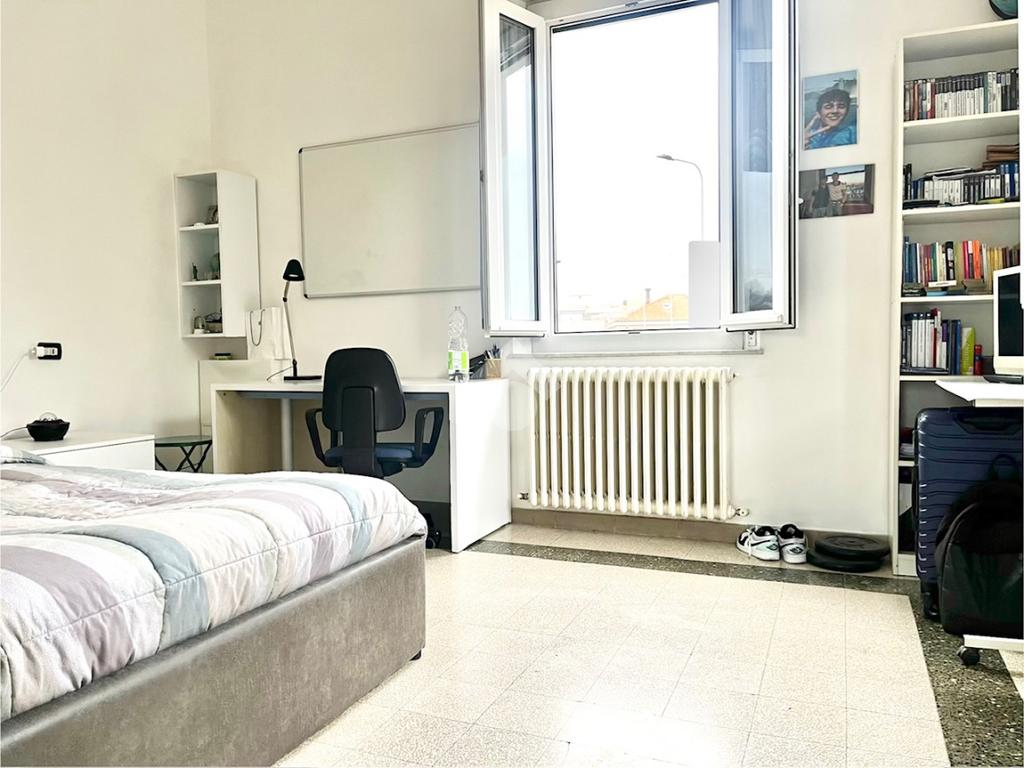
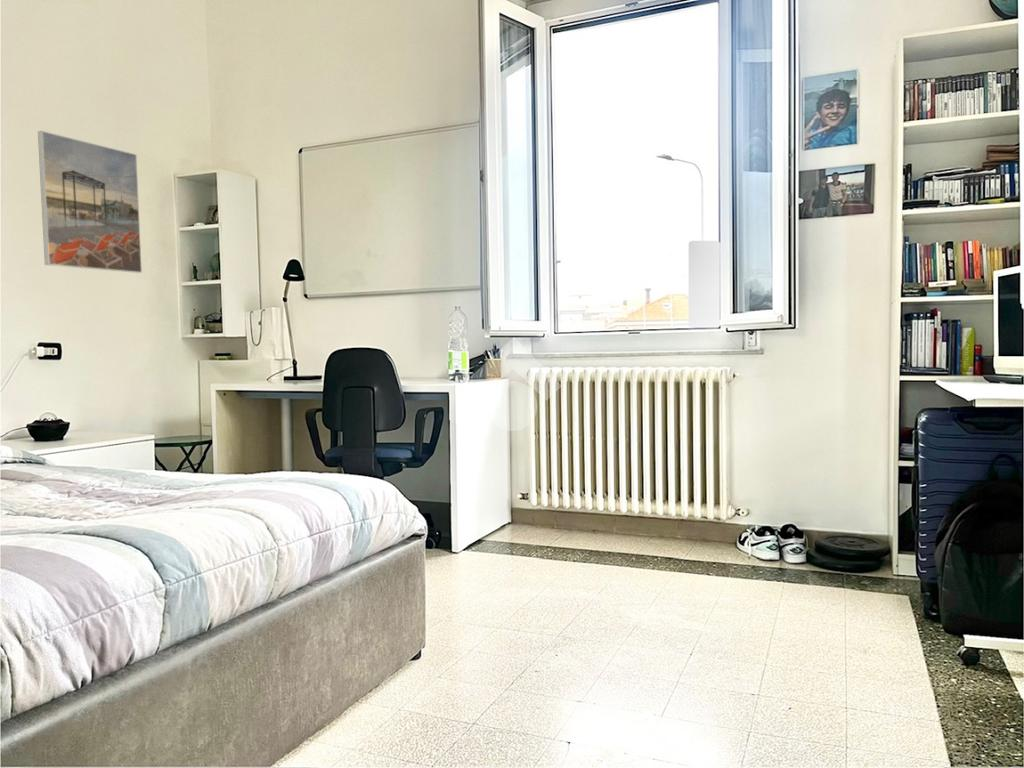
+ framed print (93, 206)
